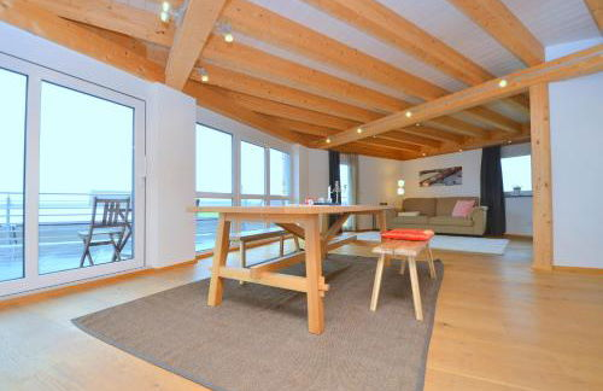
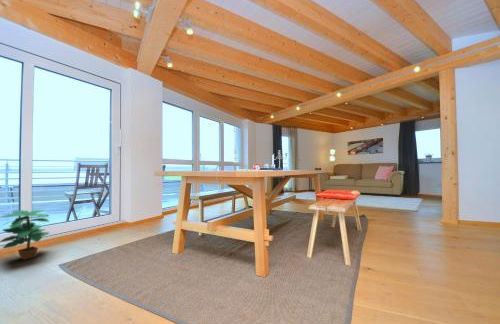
+ potted plant (27, 234)
